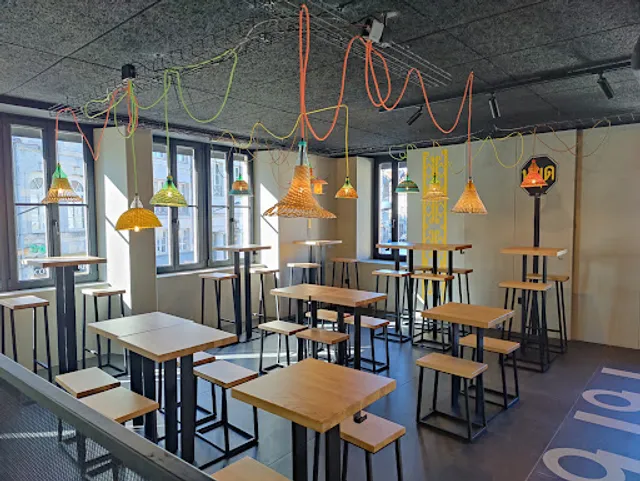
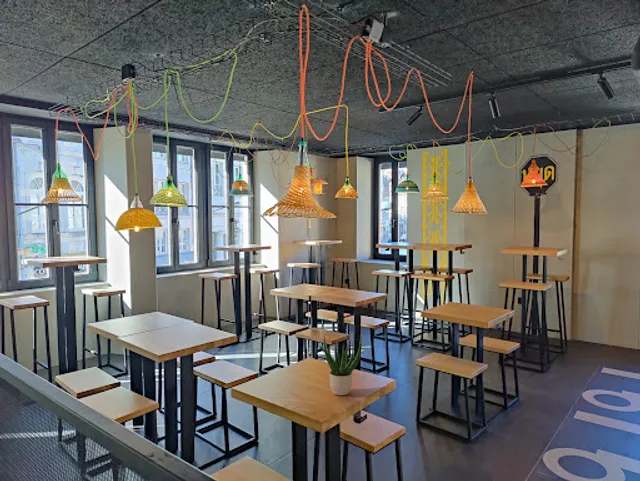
+ potted plant (341, 362)
